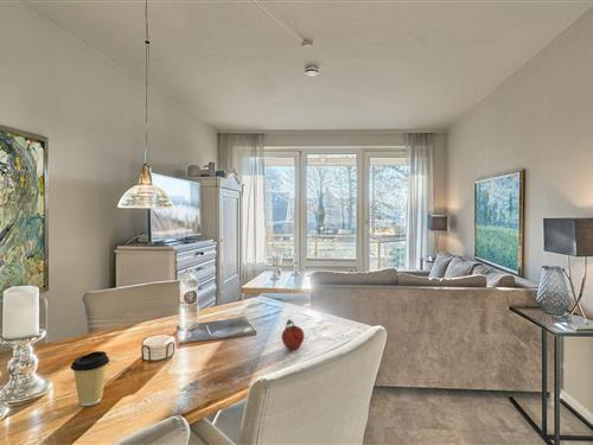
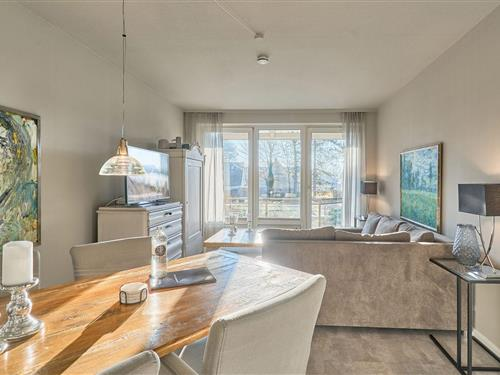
- fruit (292, 333)
- coffee cup (90, 379)
